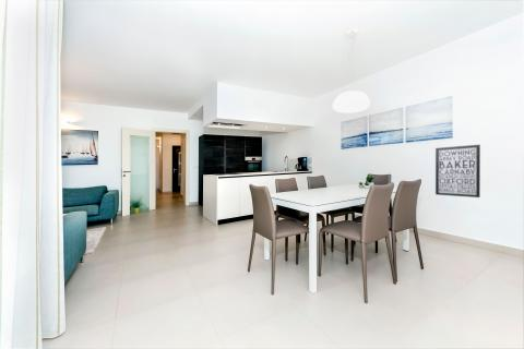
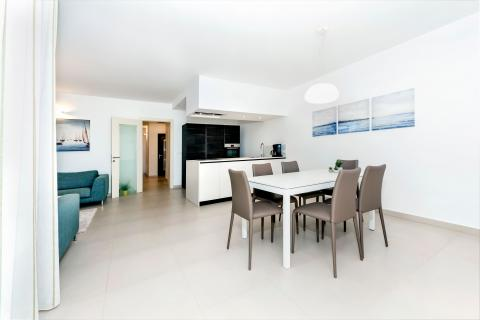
- wall art (456, 171)
